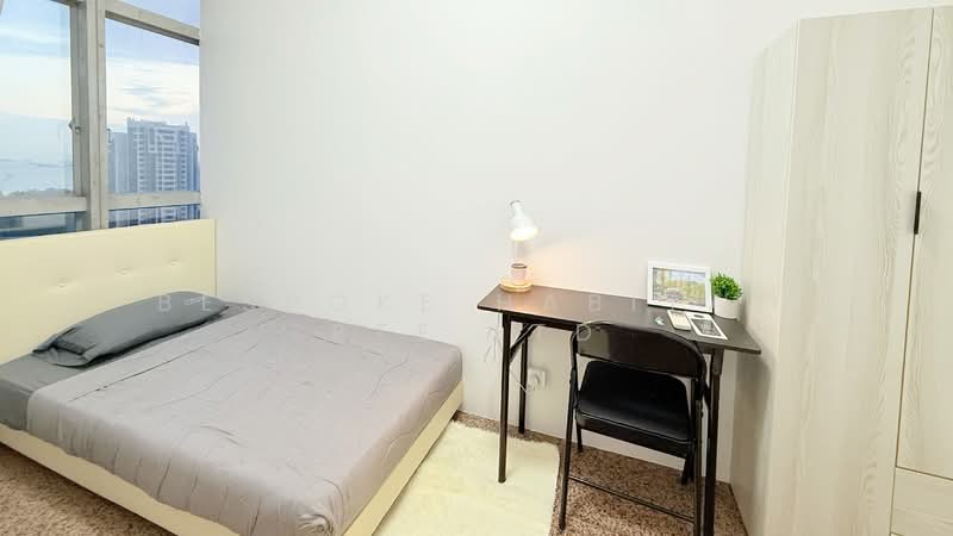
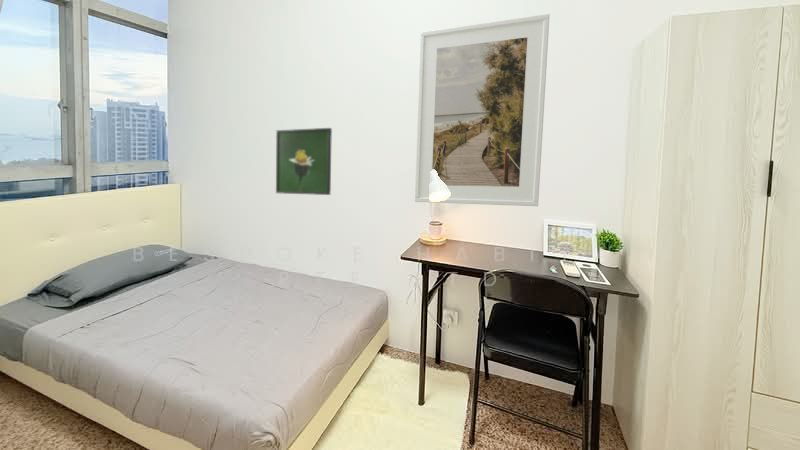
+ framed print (302, 161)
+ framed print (476, 115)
